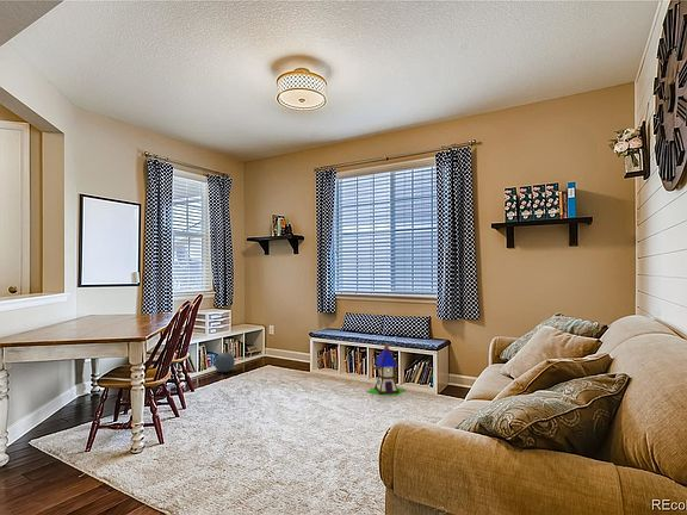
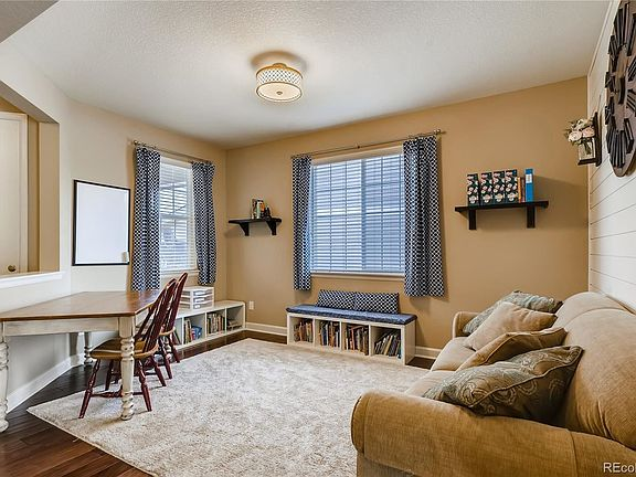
- ball (224, 361)
- toy house (385, 367)
